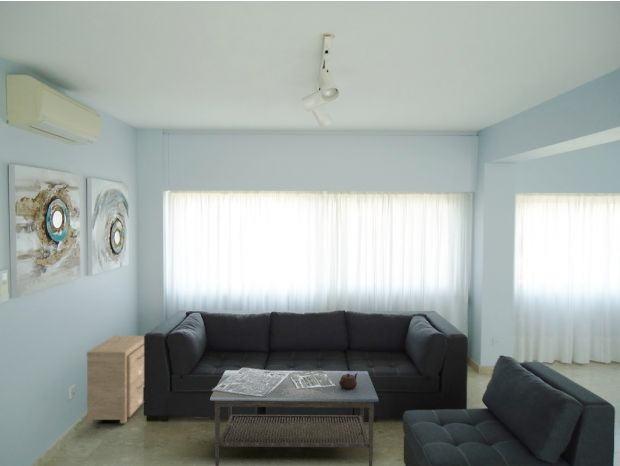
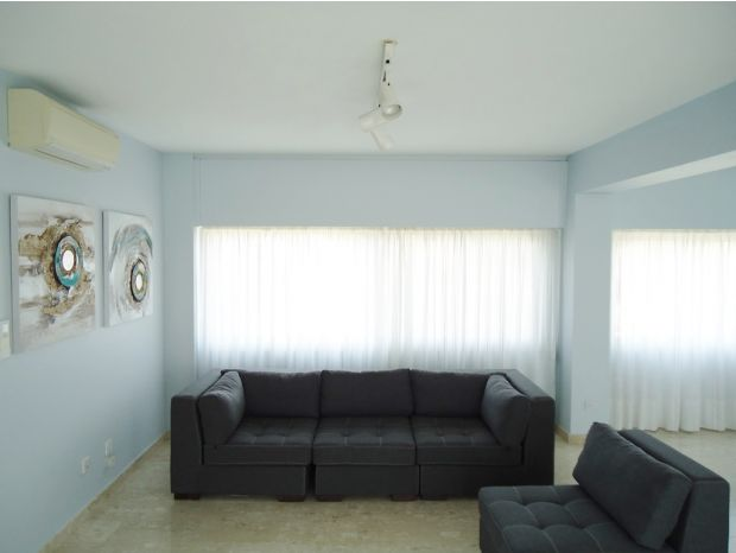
- side table (122, 376)
- coffee table (294, 406)
